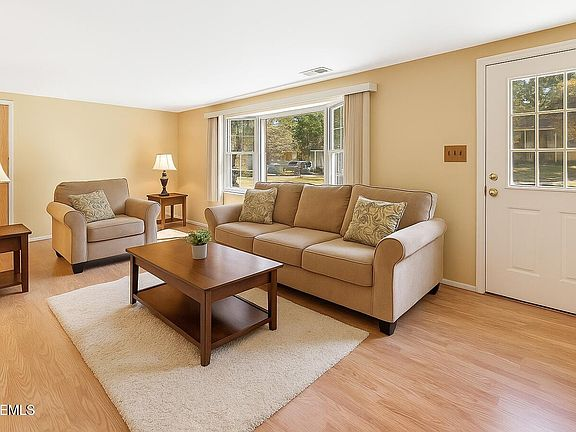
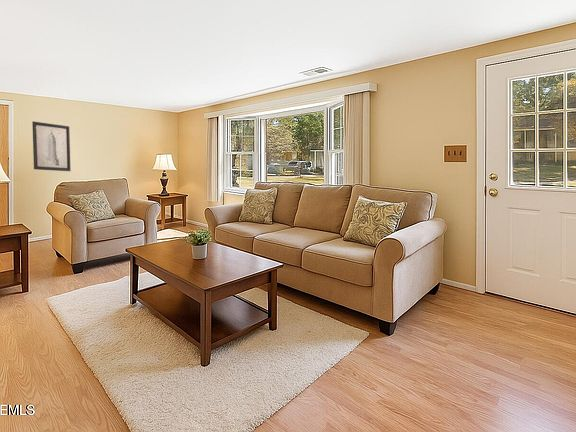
+ wall art (52, 147)
